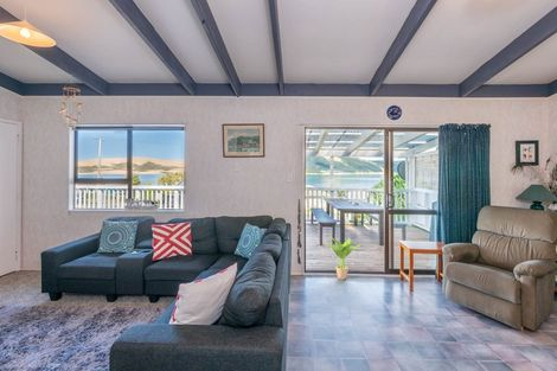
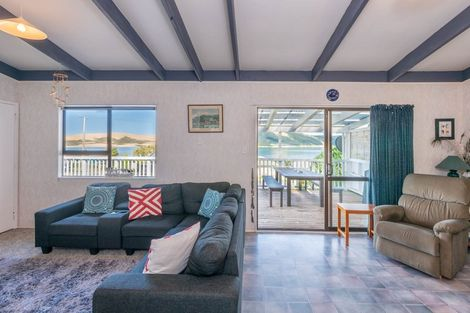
- potted plant (344, 257)
